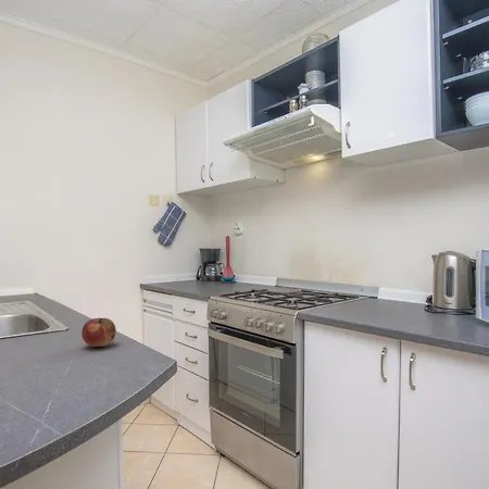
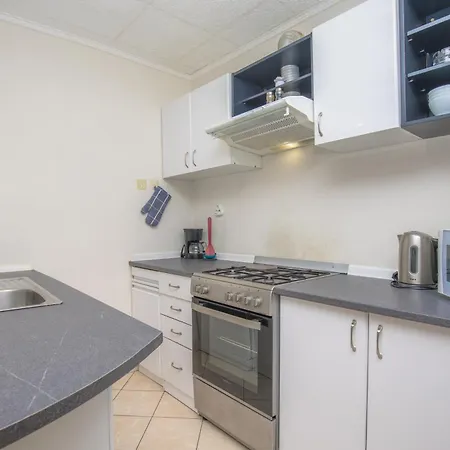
- fruit (99, 331)
